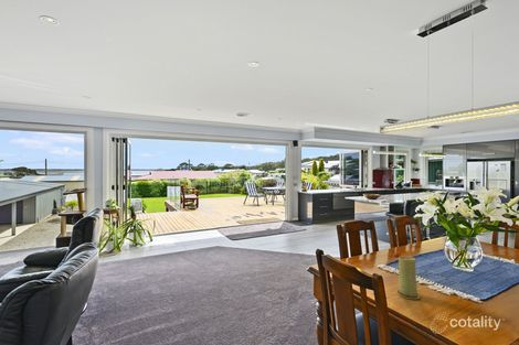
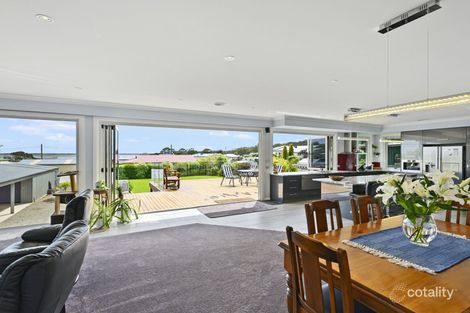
- candle (407, 276)
